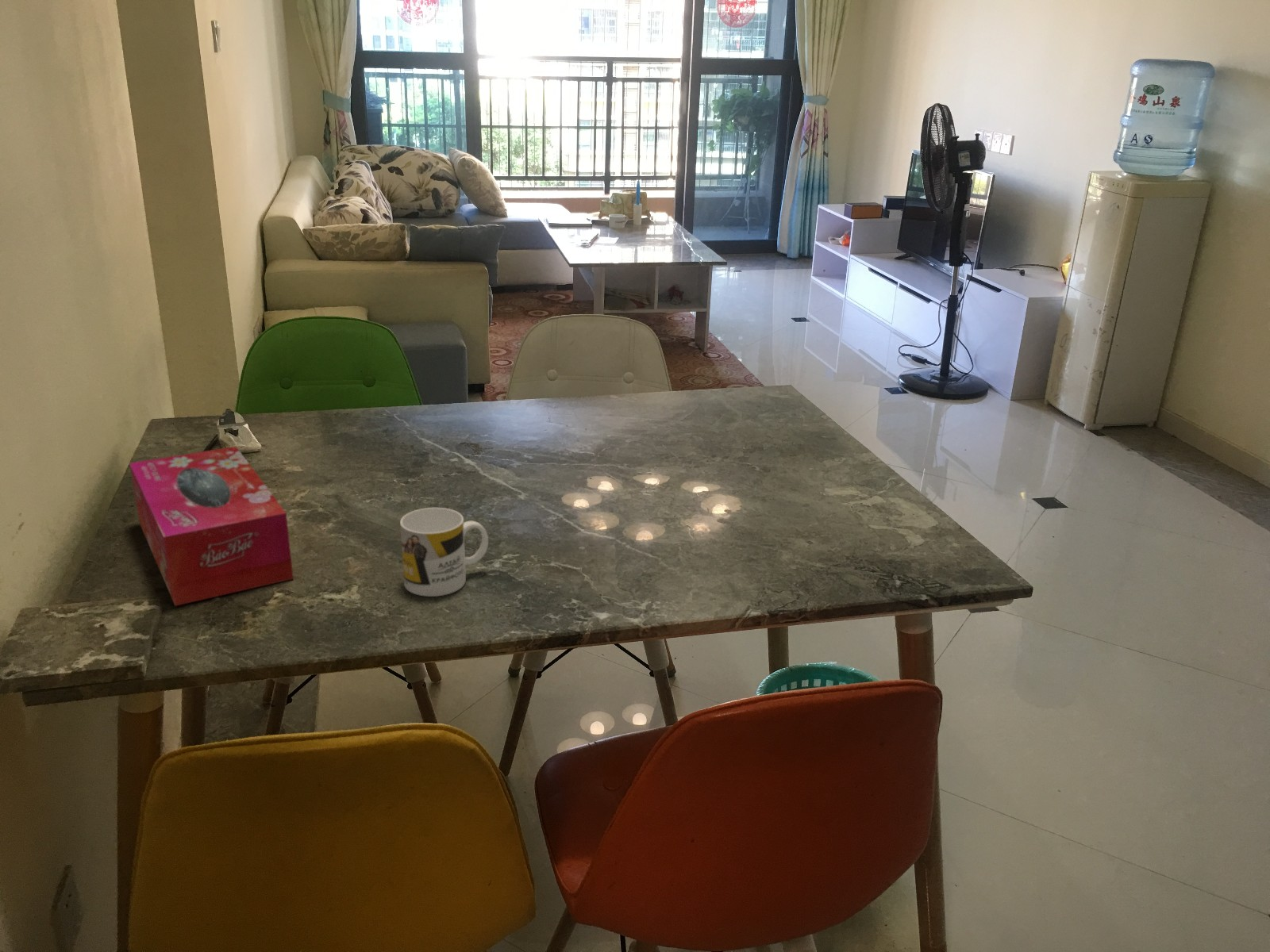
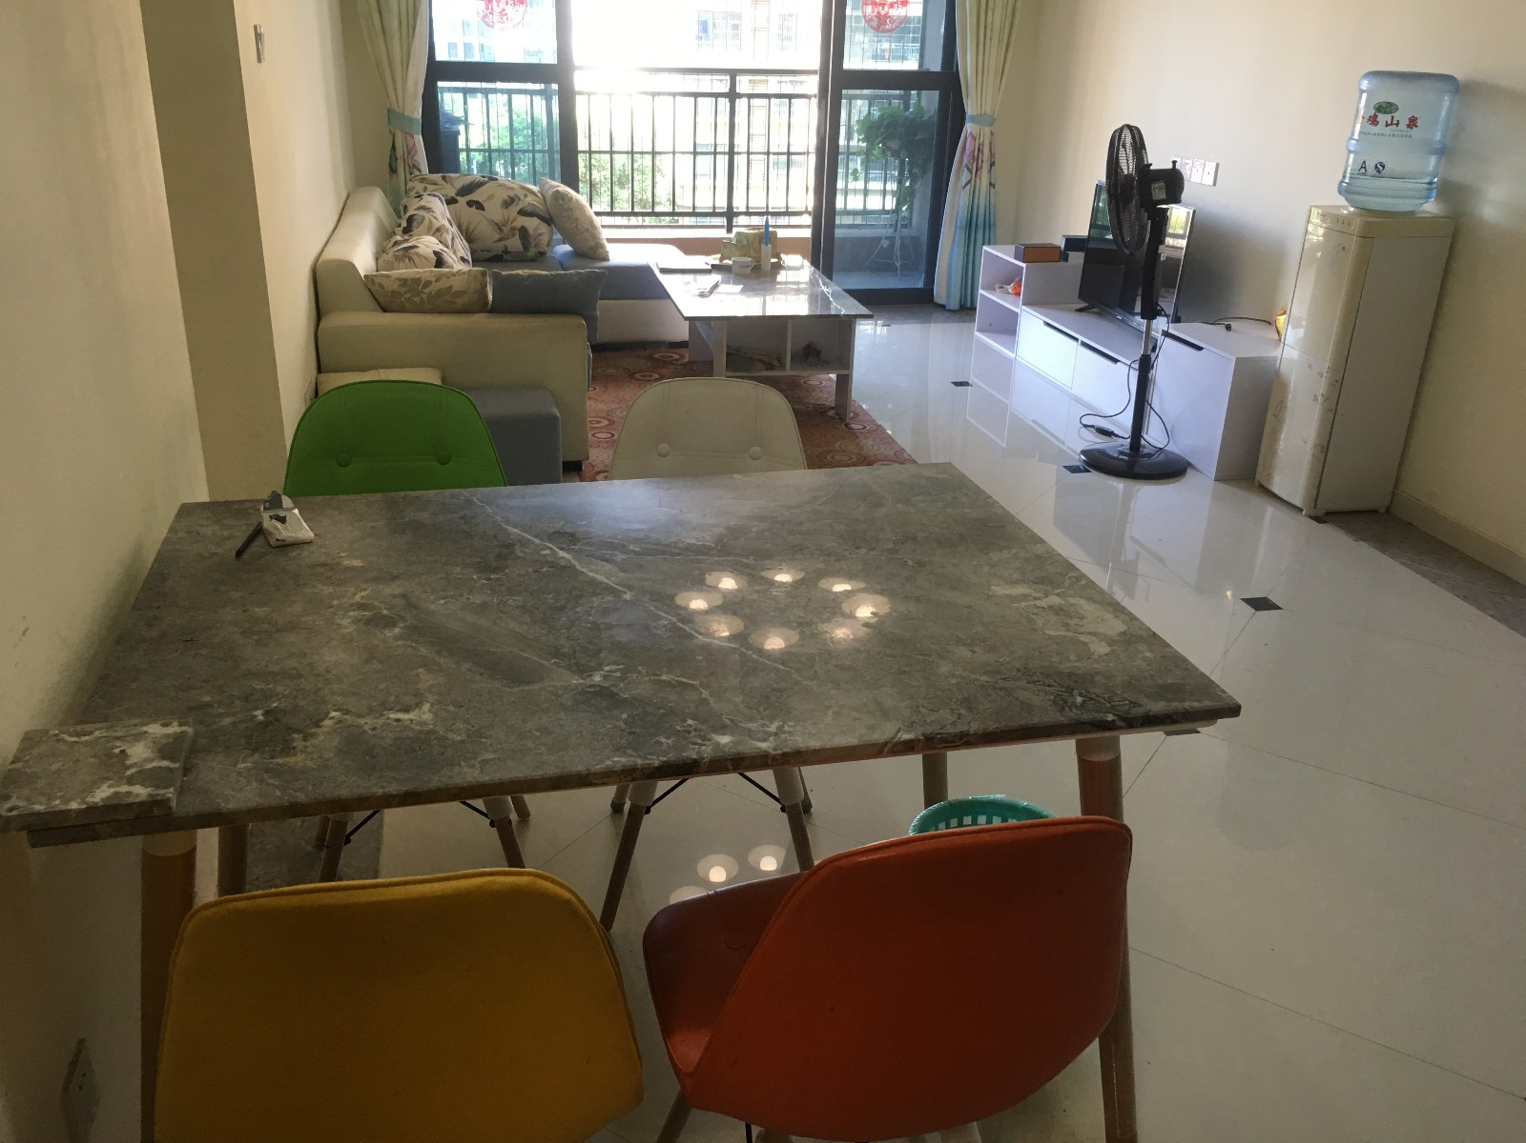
- mug (446, 549)
- tissue box (208, 518)
